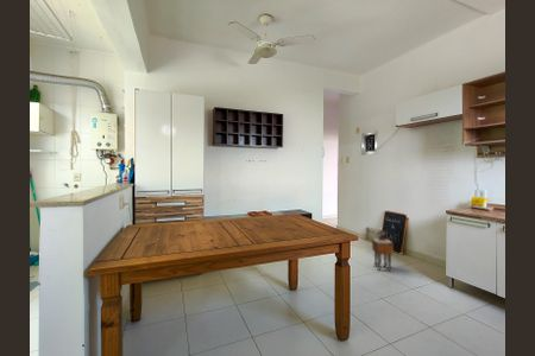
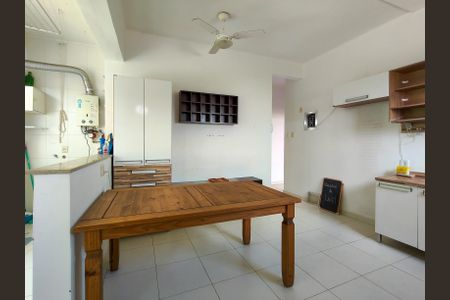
- stool (382, 249)
